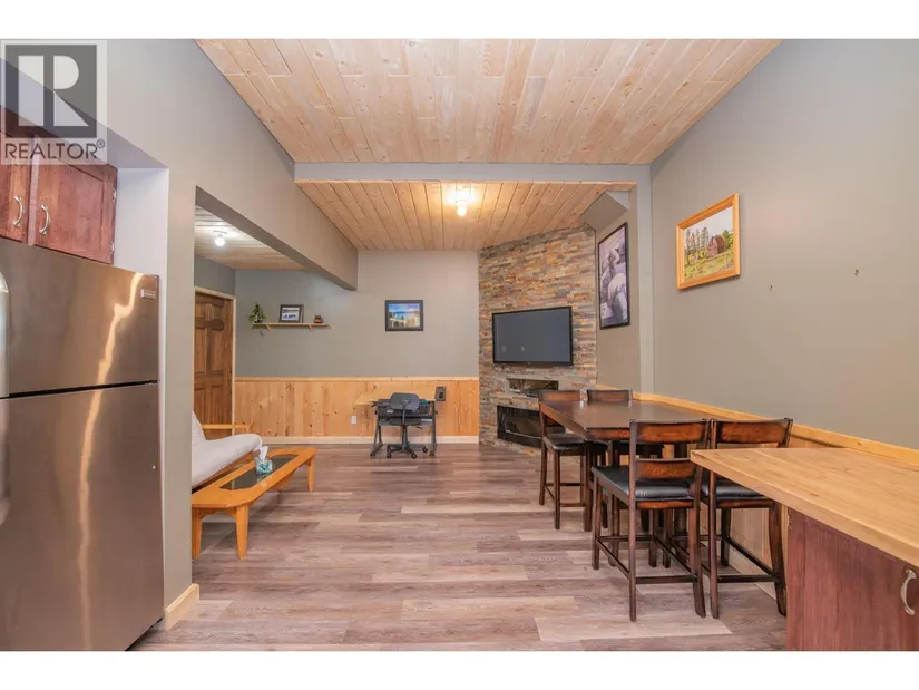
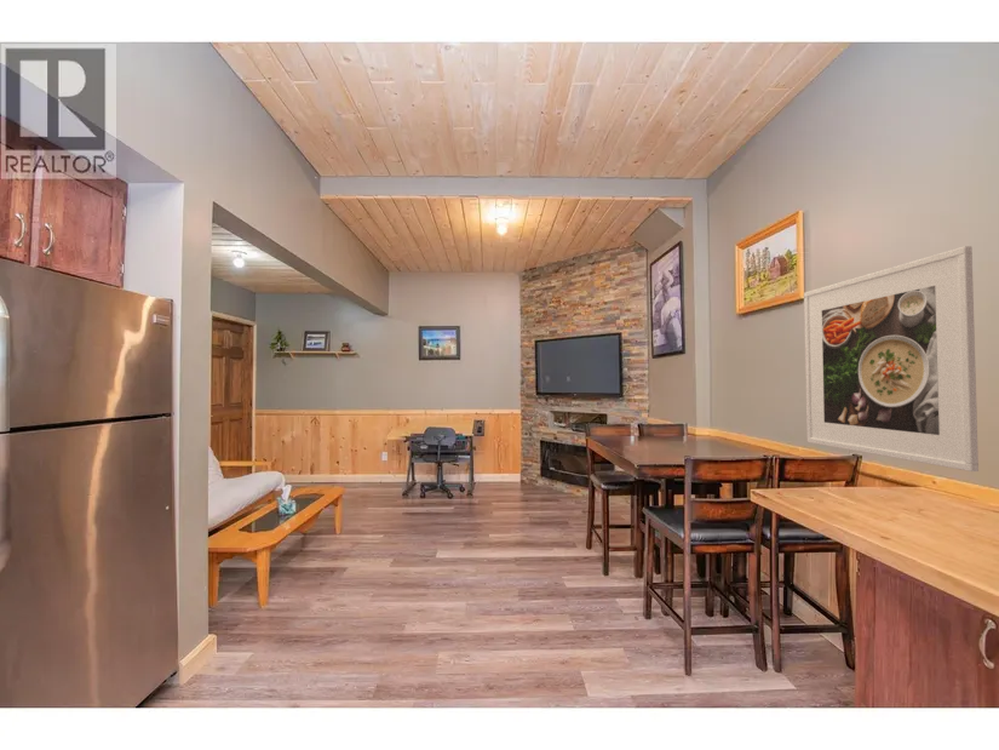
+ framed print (873, 363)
